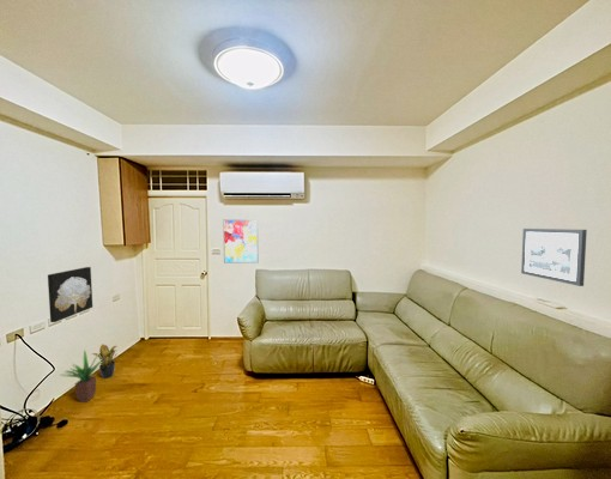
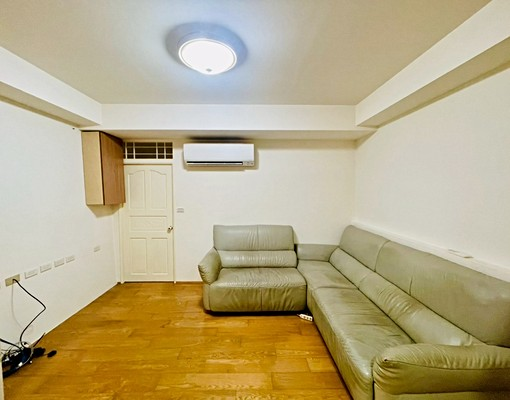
- wall art (72, 292)
- picture frame (550, 254)
- potted plant (84, 375)
- wall art (241, 241)
- potted plant (108, 358)
